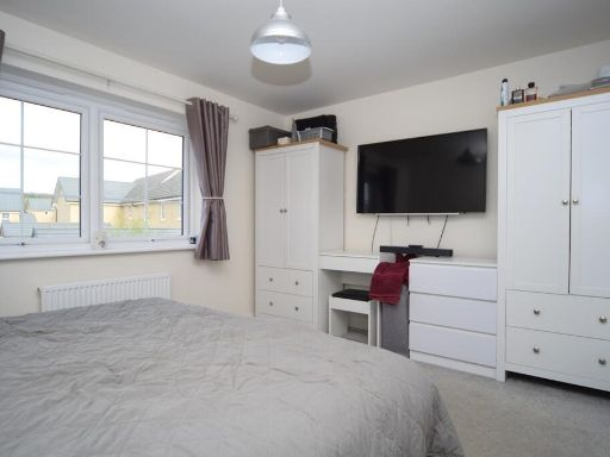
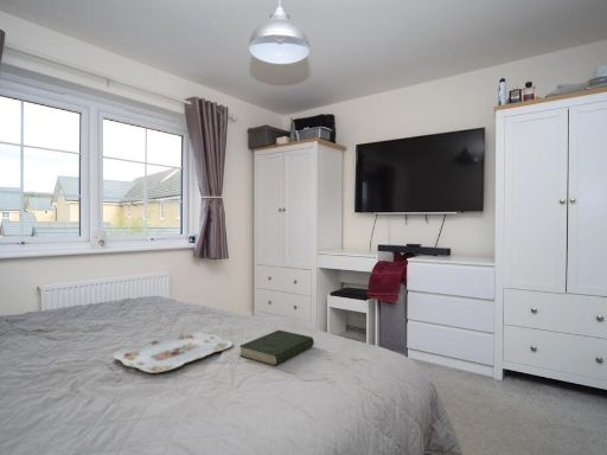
+ book (277, 346)
+ serving tray (175, 350)
